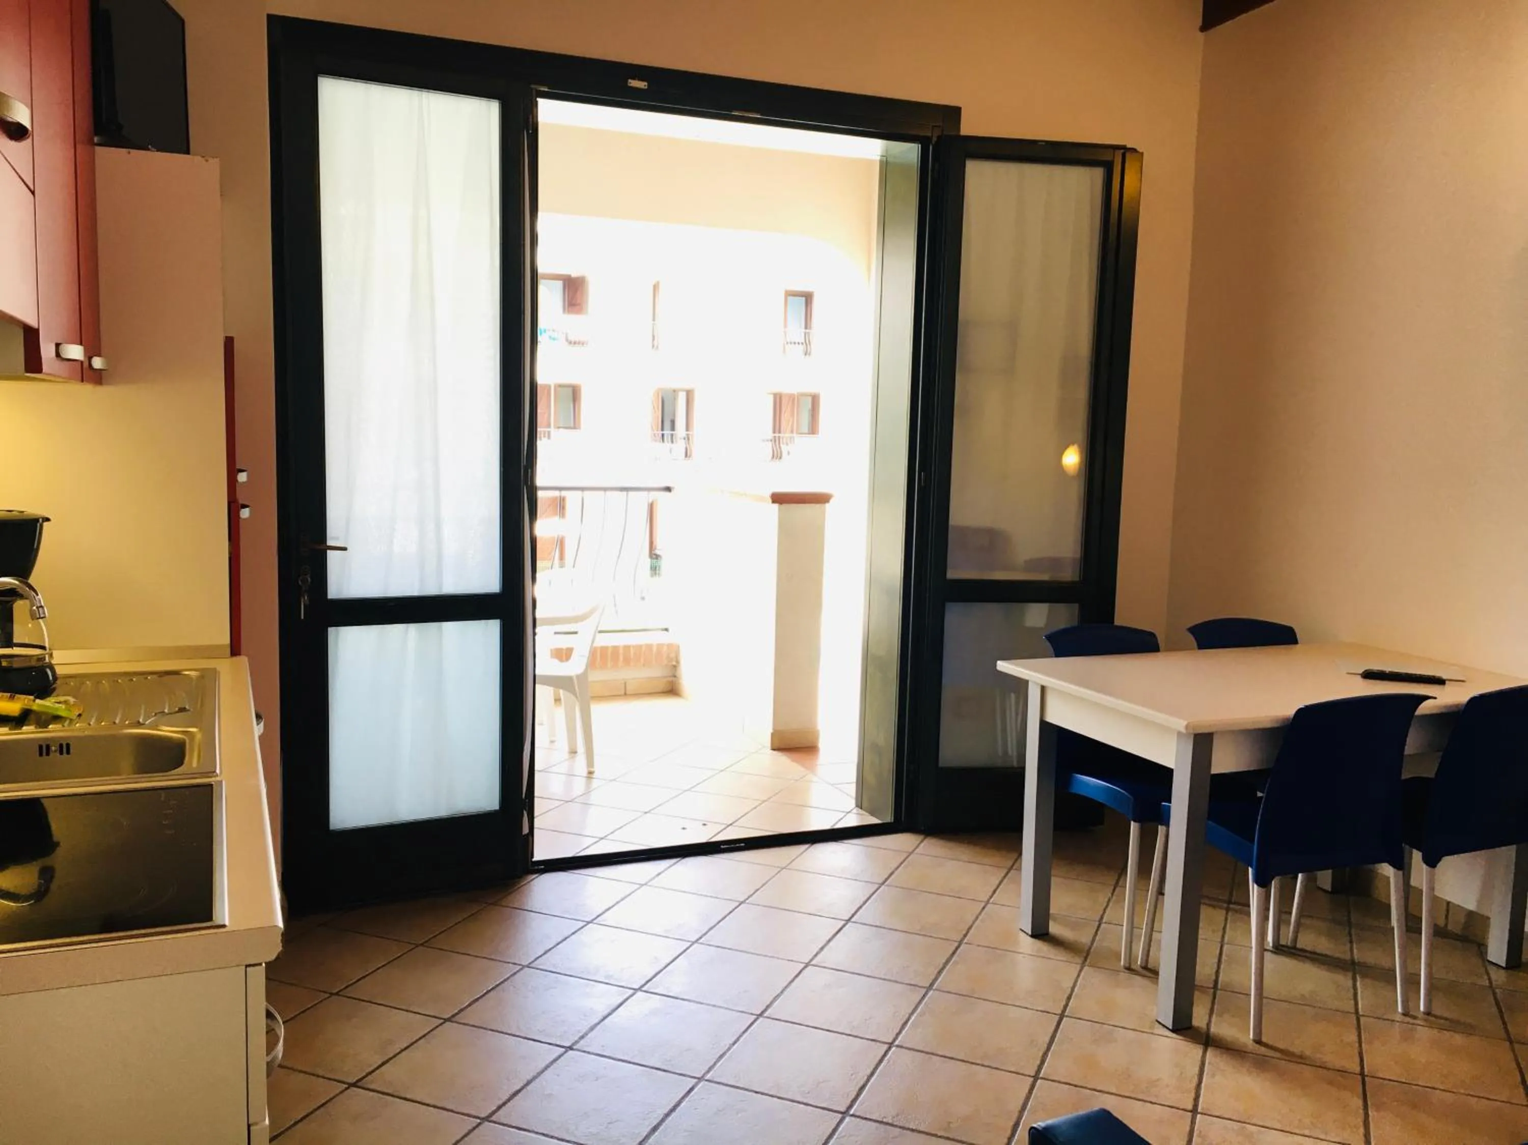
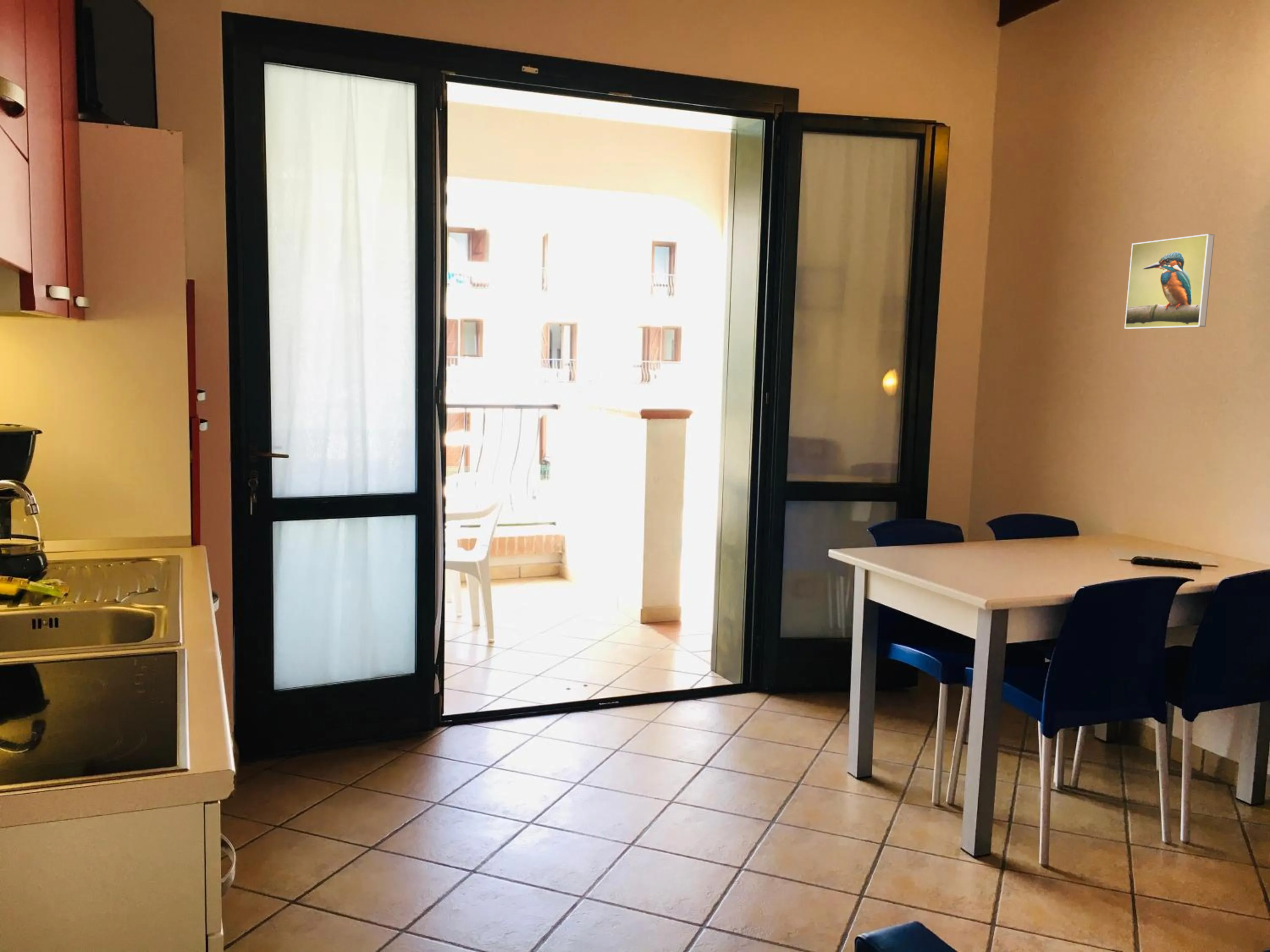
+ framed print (1167, 283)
